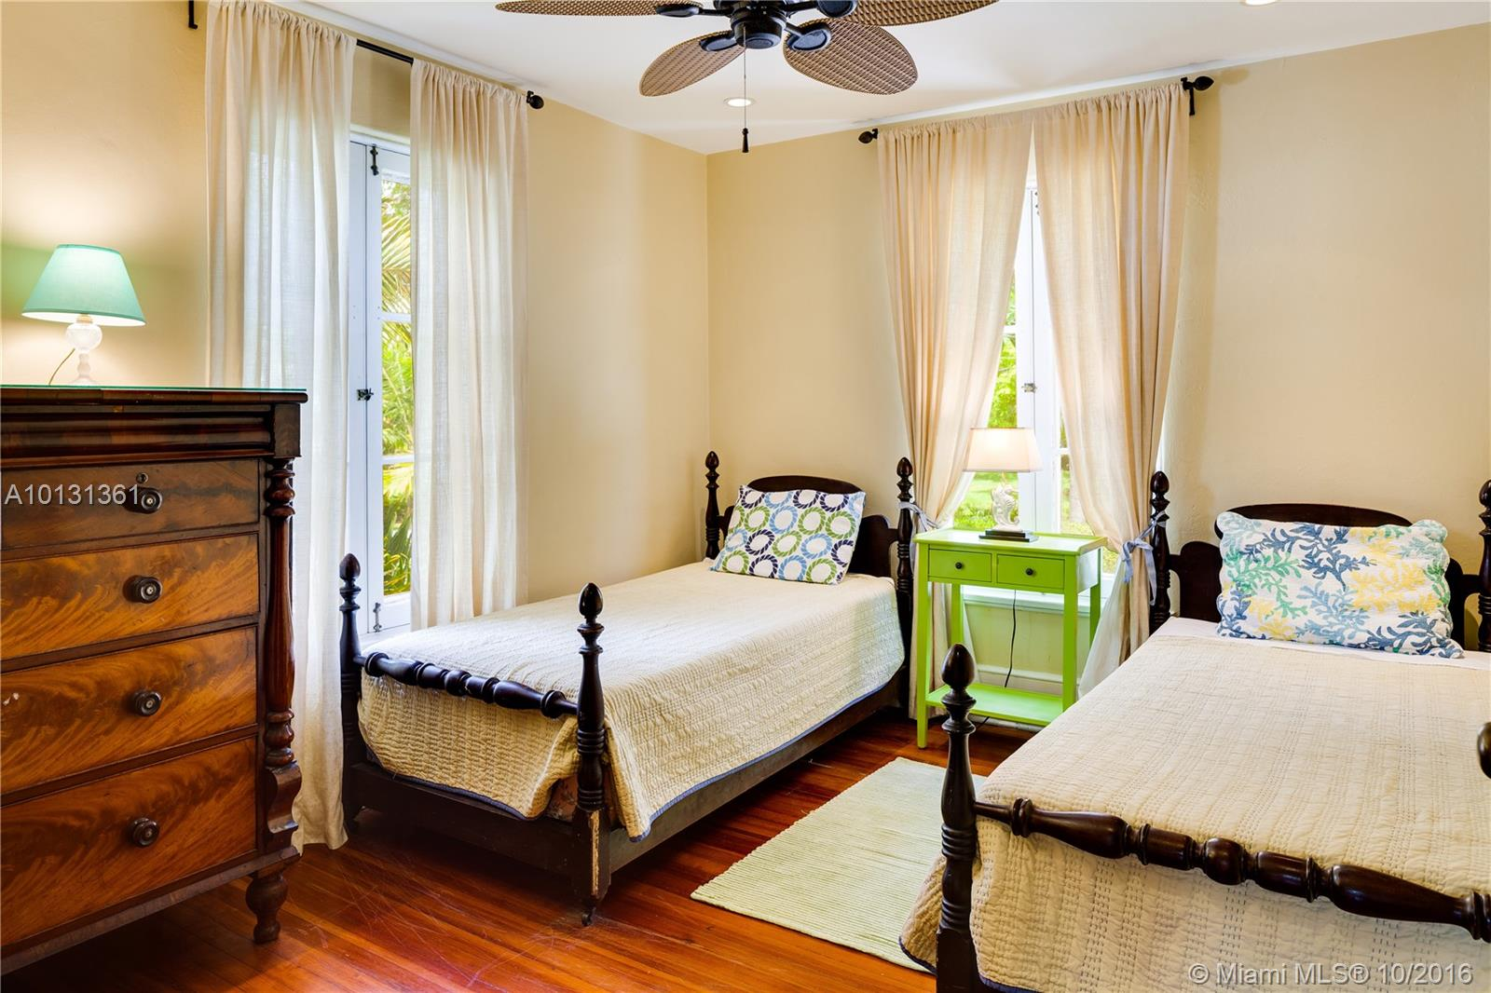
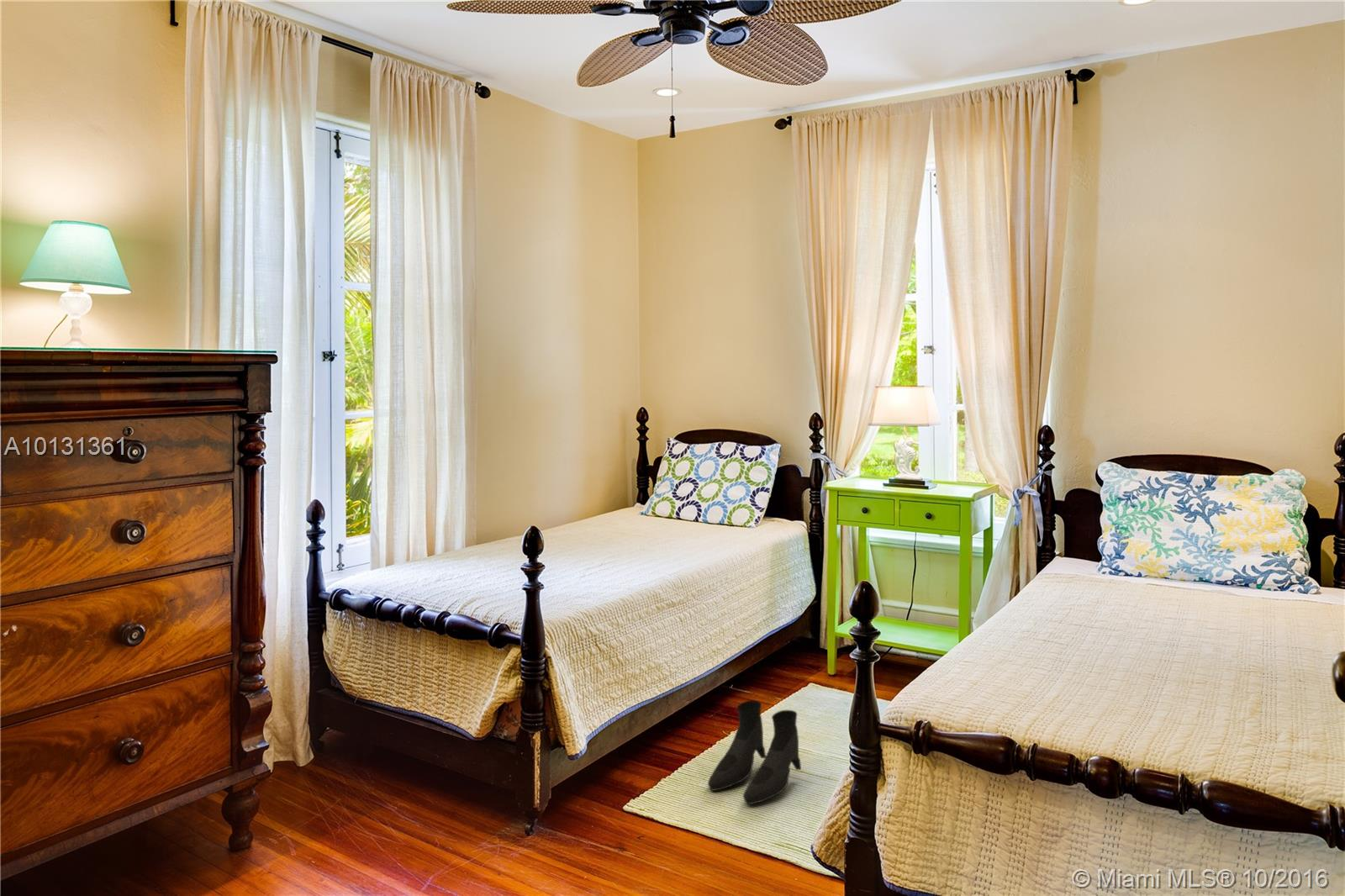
+ boots (755, 746)
